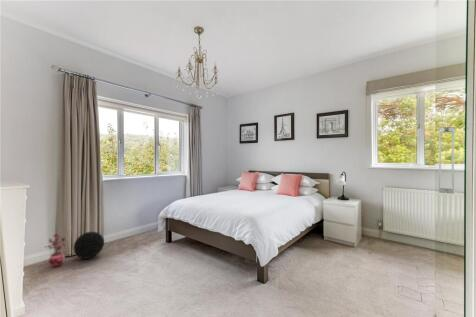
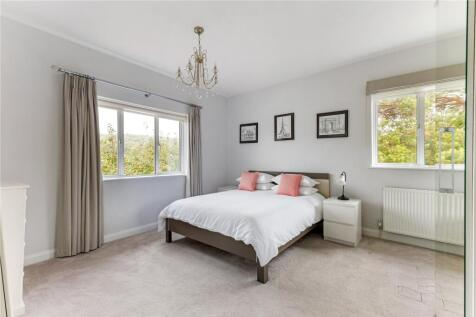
- potted plant (56, 249)
- decorative ball (89, 244)
